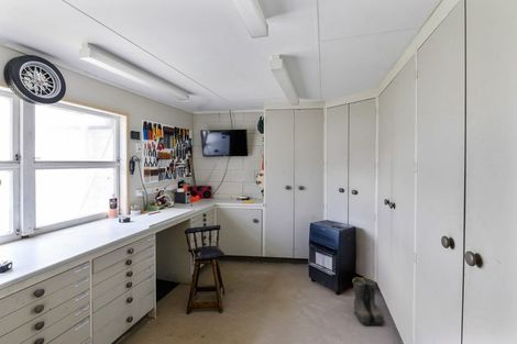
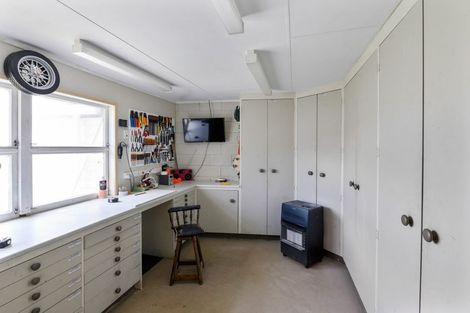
- boots (366, 299)
